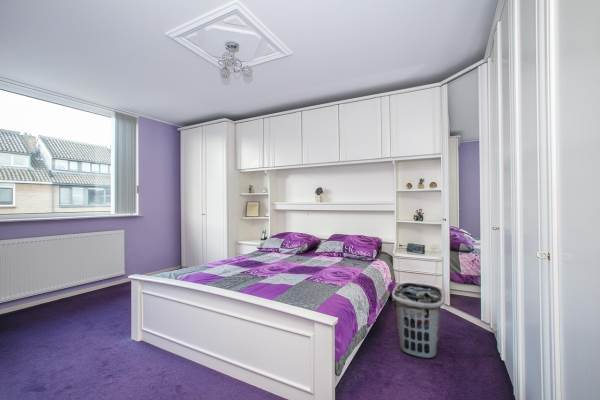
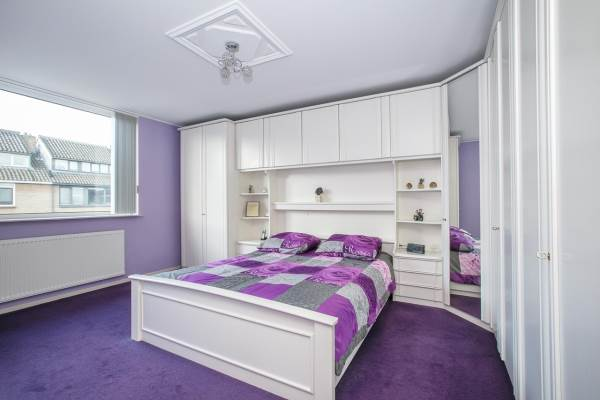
- clothes hamper (418, 312)
